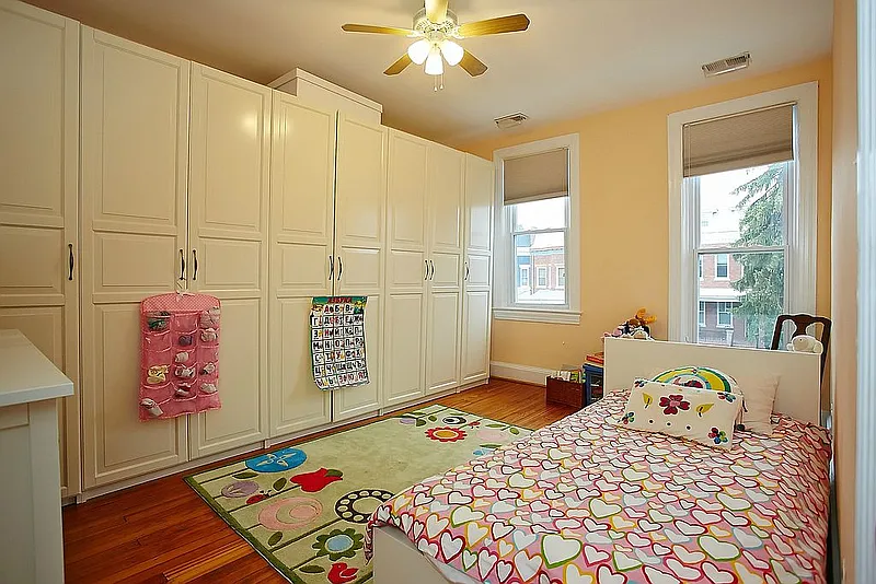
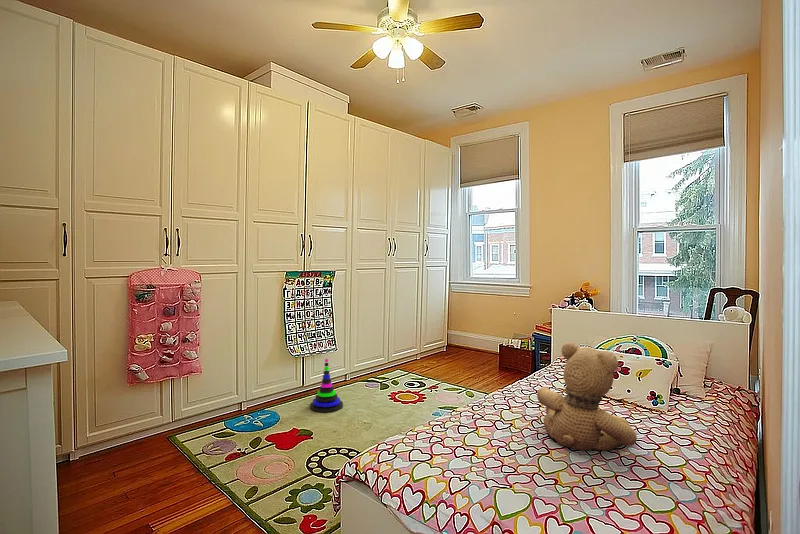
+ stacking toy (326, 382)
+ teddy bear (583, 389)
